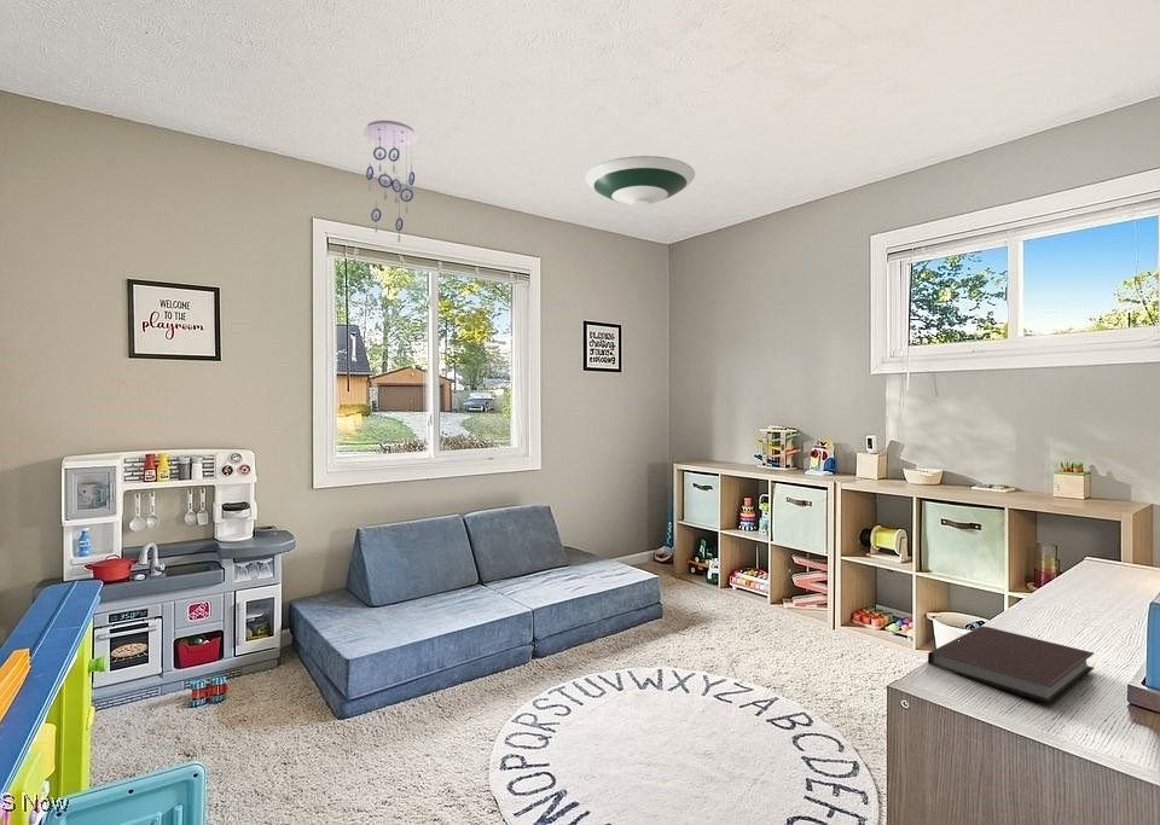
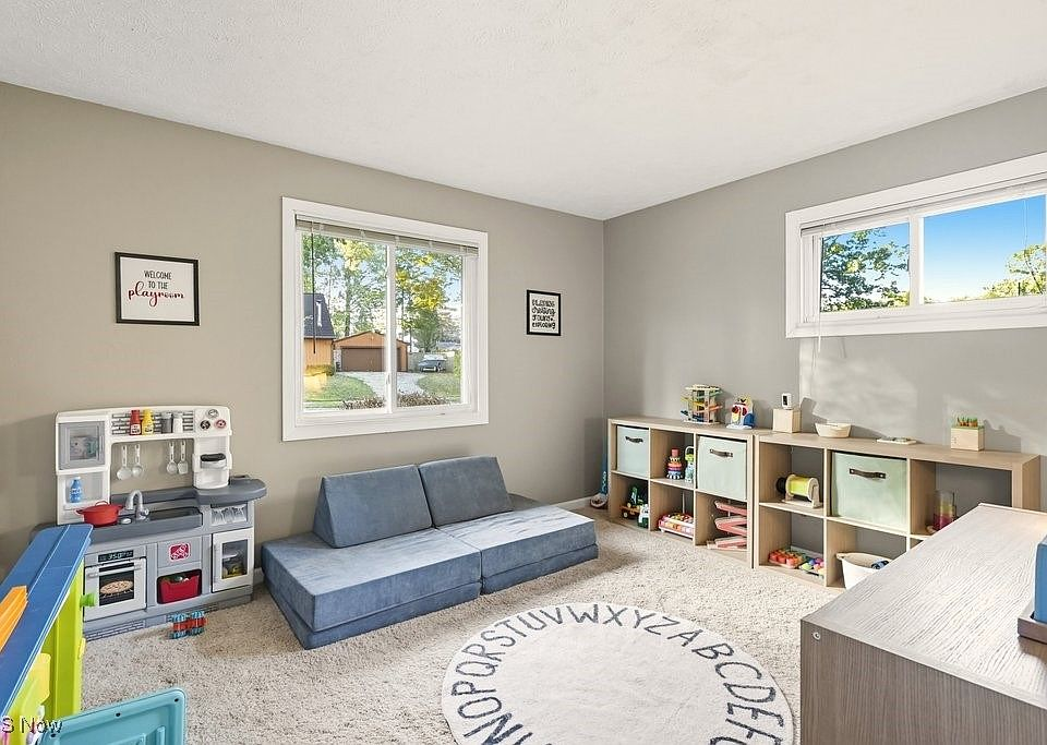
- notebook (1010, 660)
- ceiling mobile (390, 185)
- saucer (639, 191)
